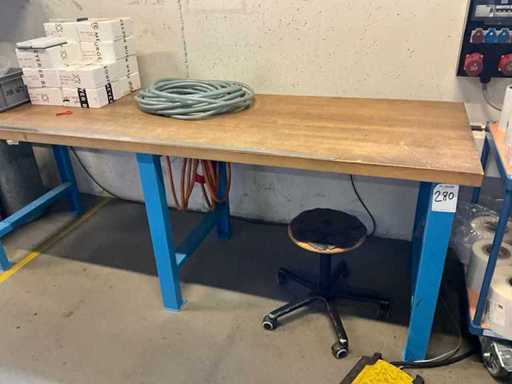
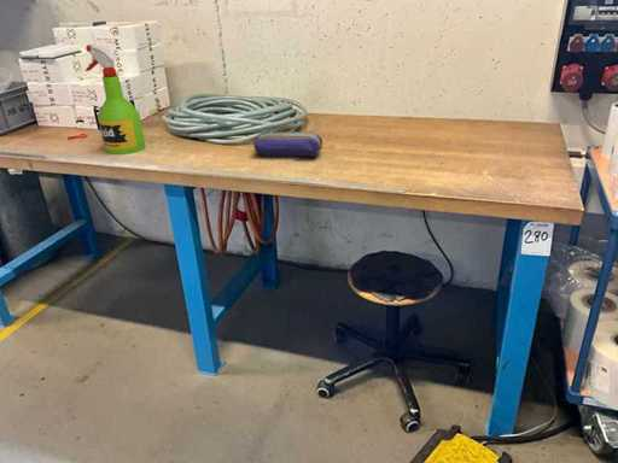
+ spray bottle (110, 99)
+ pencil case (287, 145)
